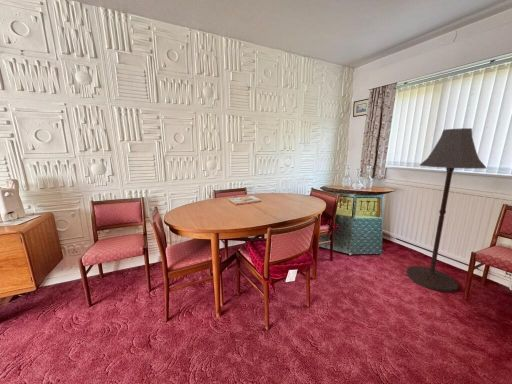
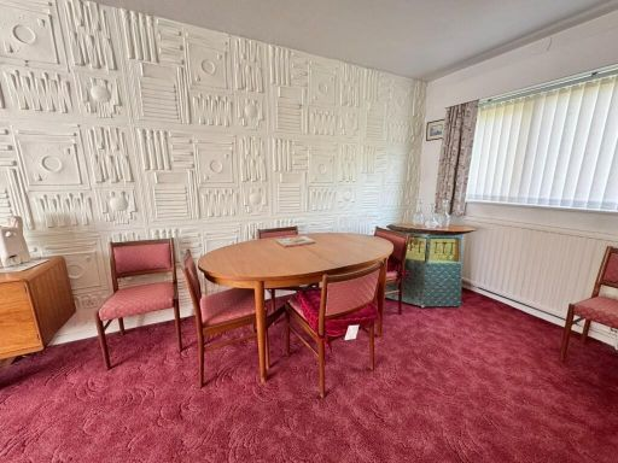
- floor lamp (443, 209)
